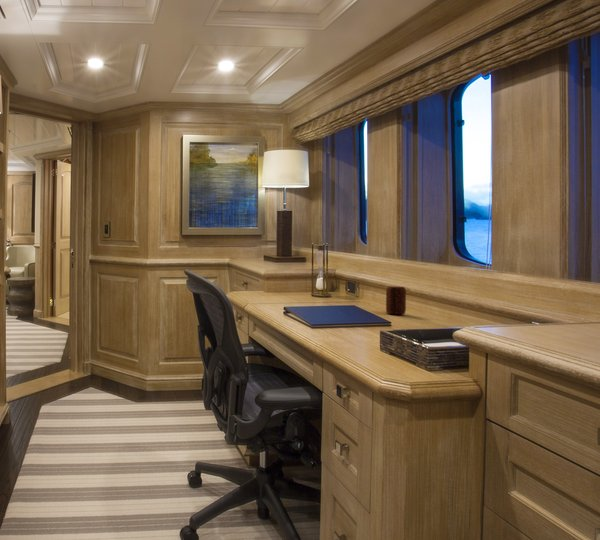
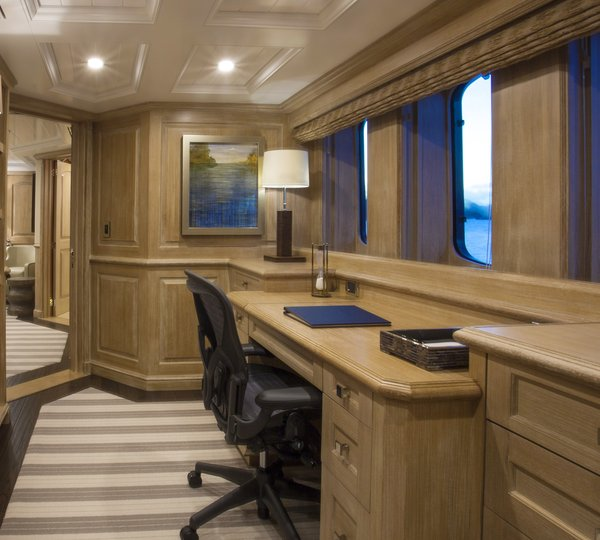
- mug (394, 300)
